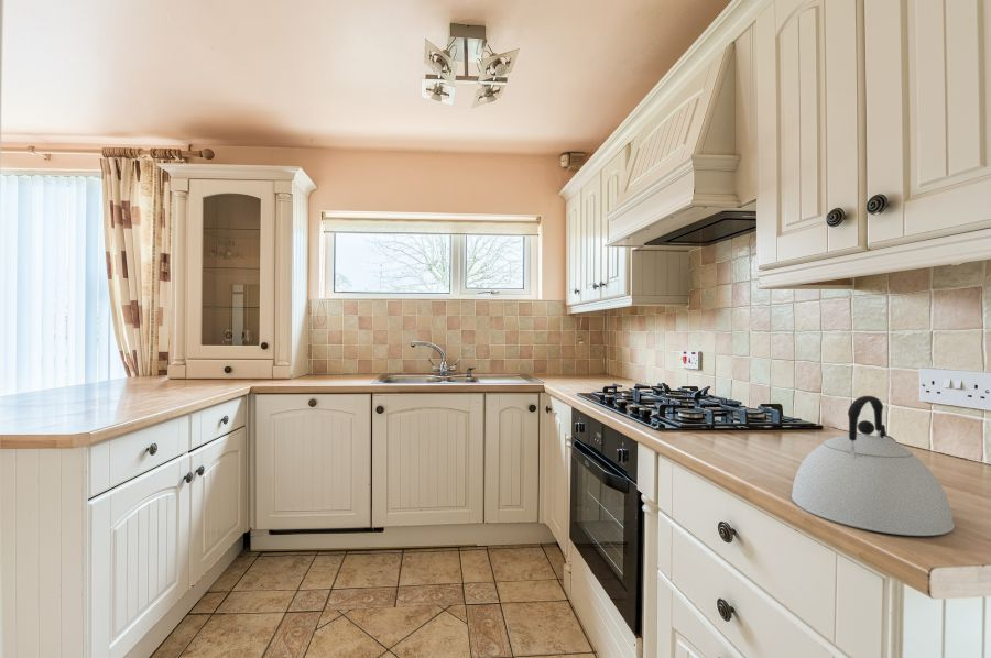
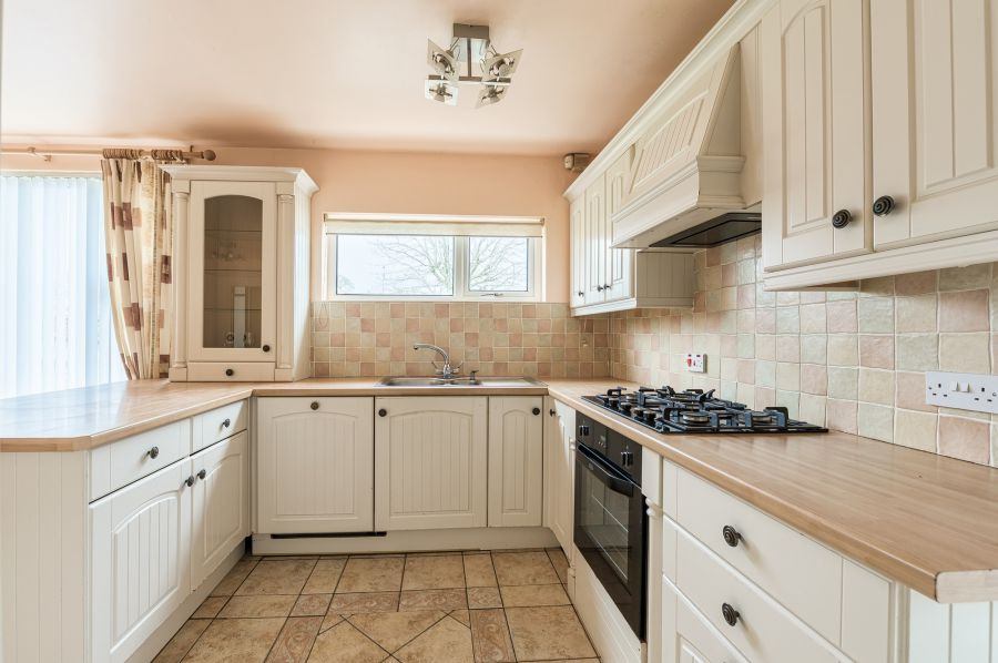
- kettle (867, 452)
